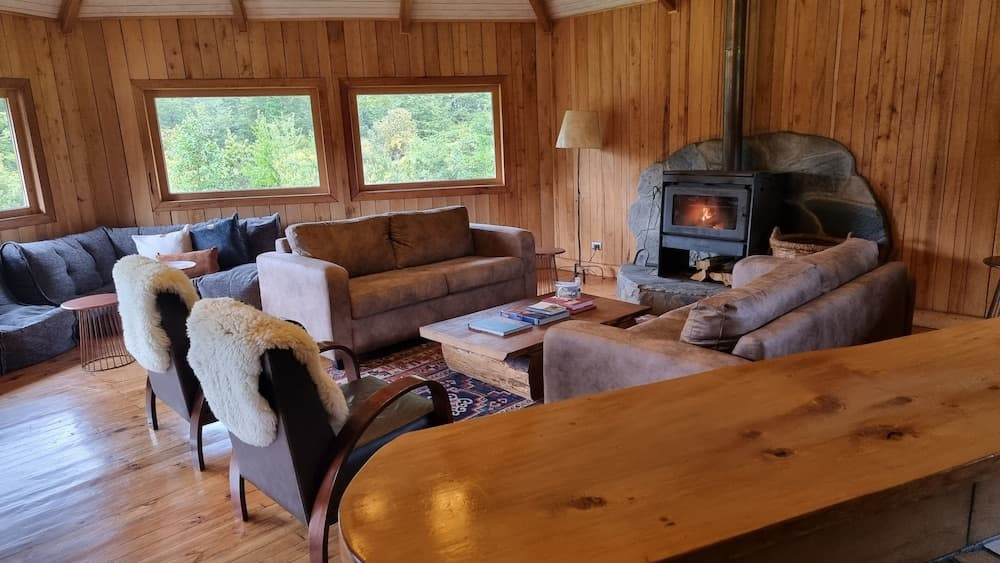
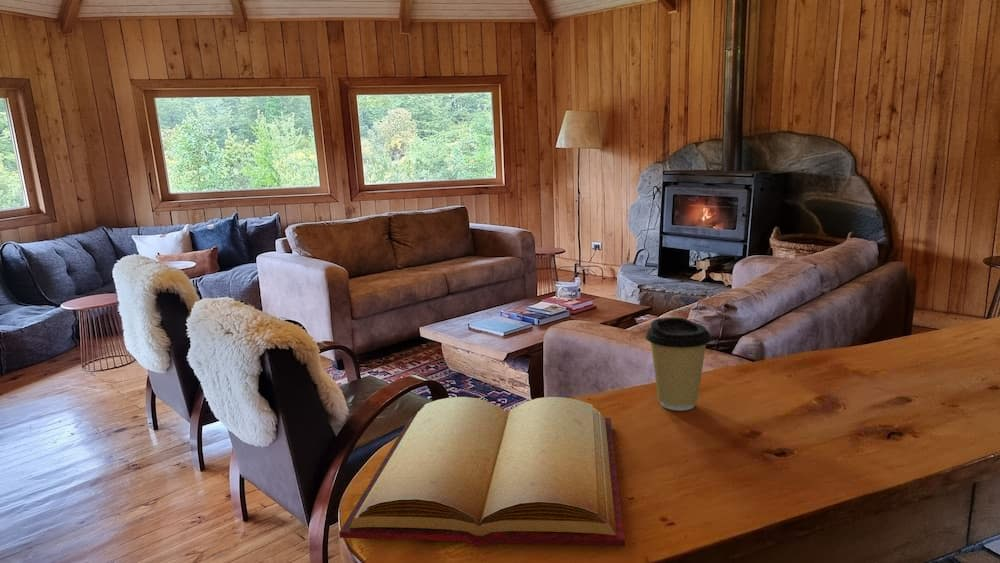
+ bible (495, 457)
+ coffee cup (677, 364)
